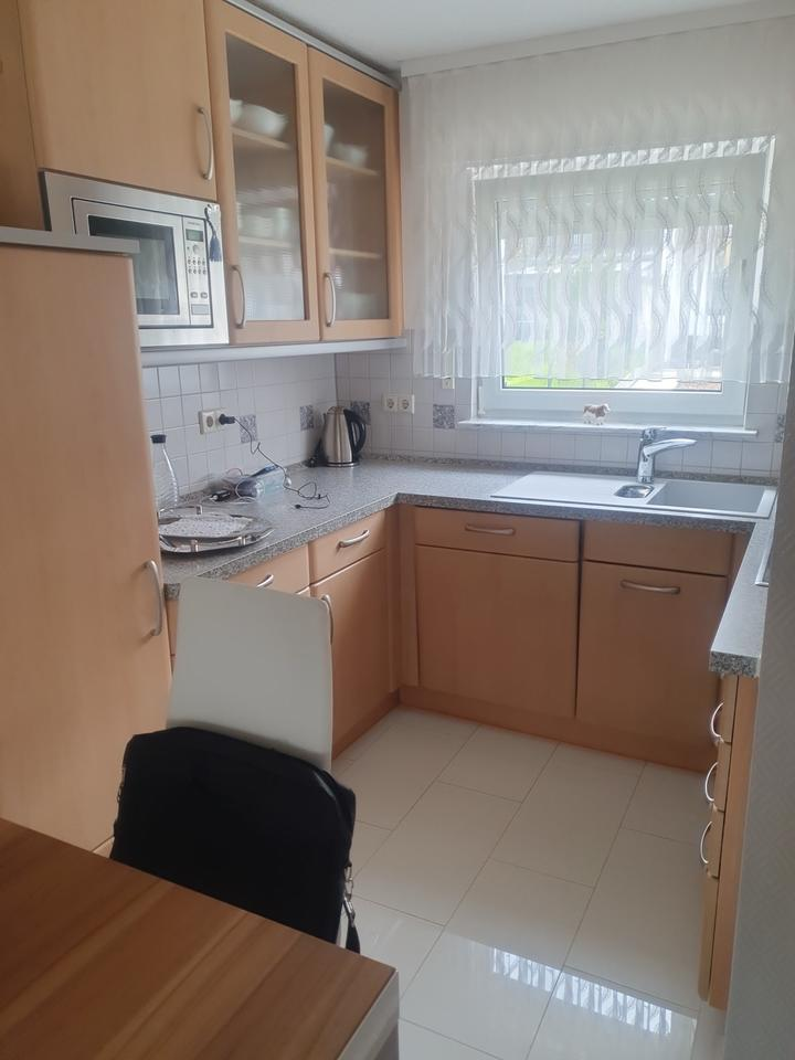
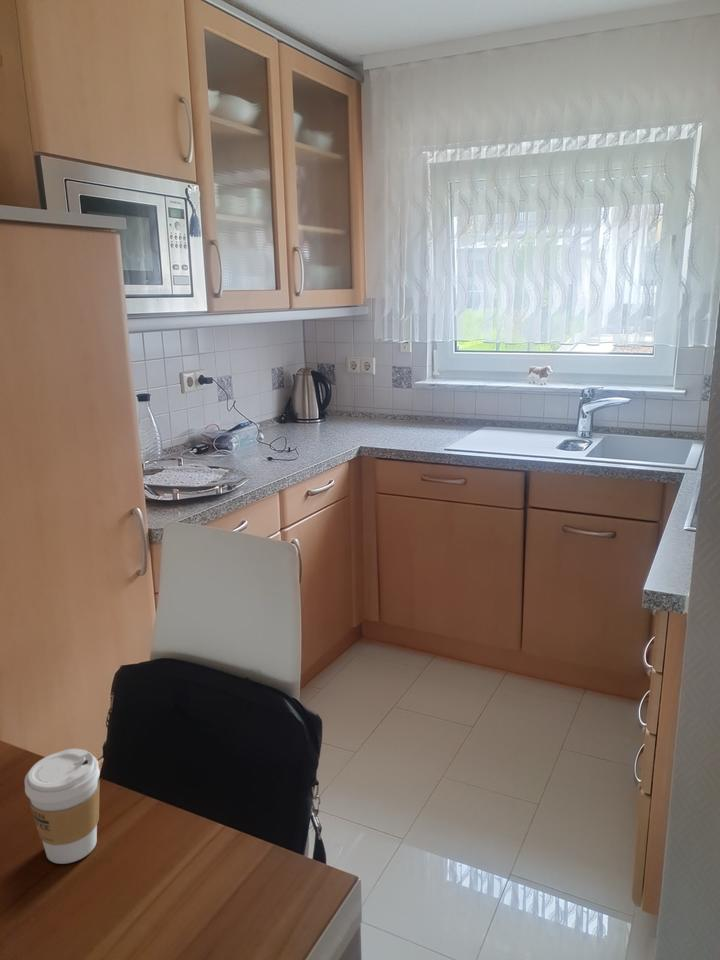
+ coffee cup (66, 805)
